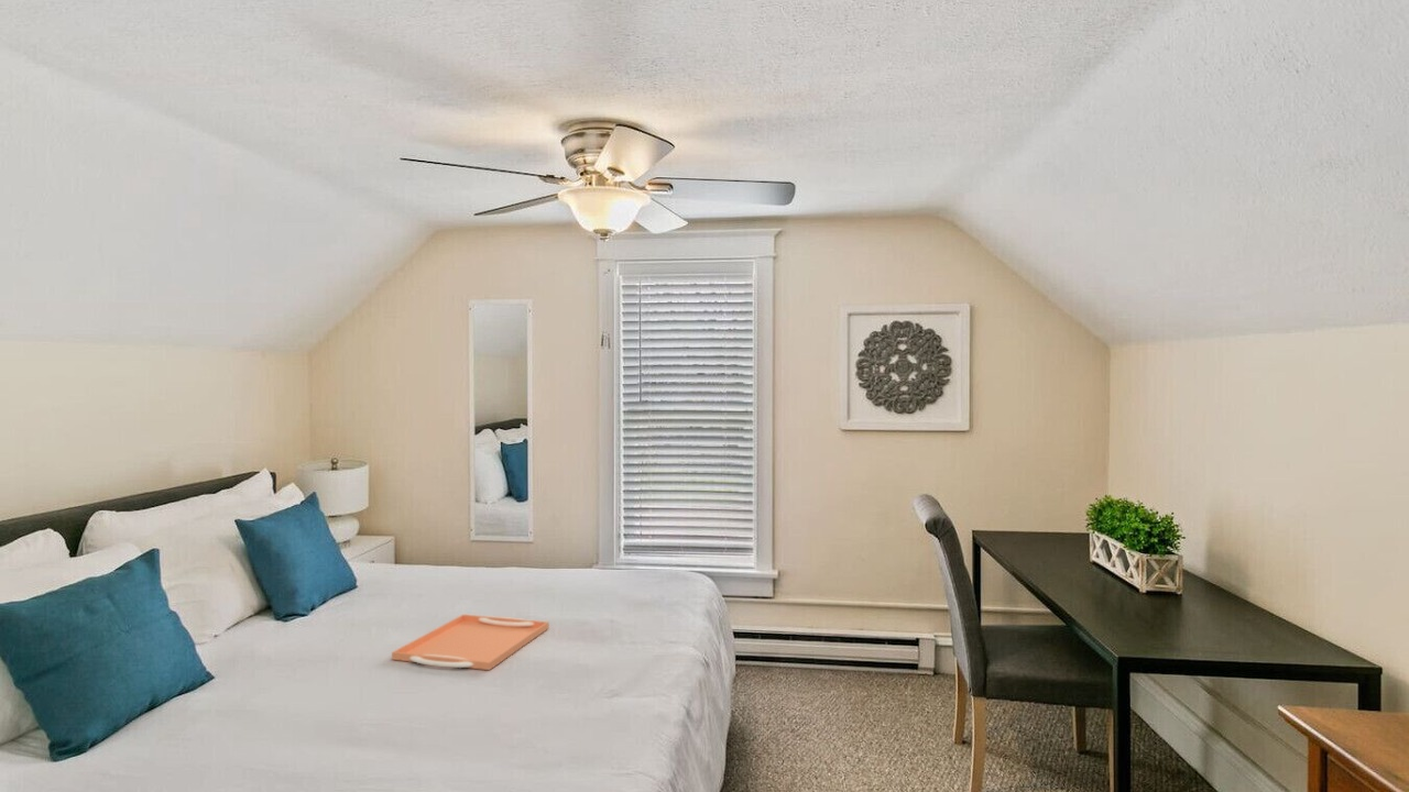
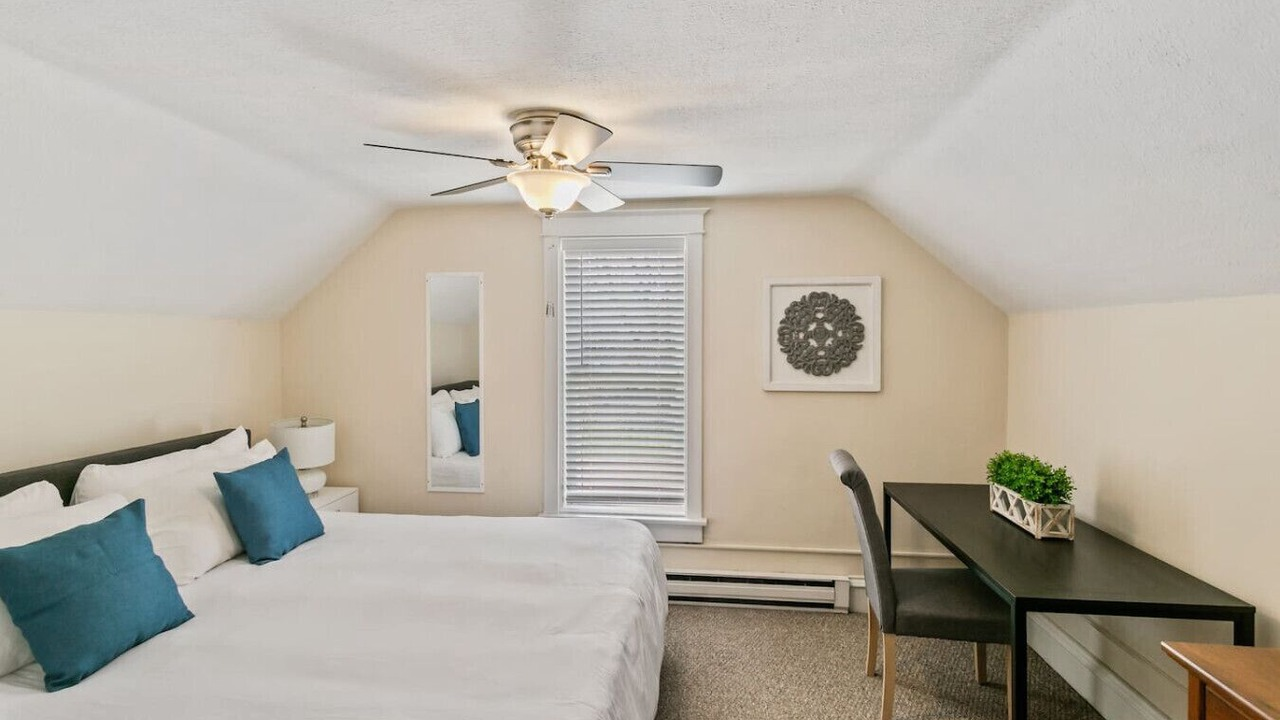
- serving tray (474, 639)
